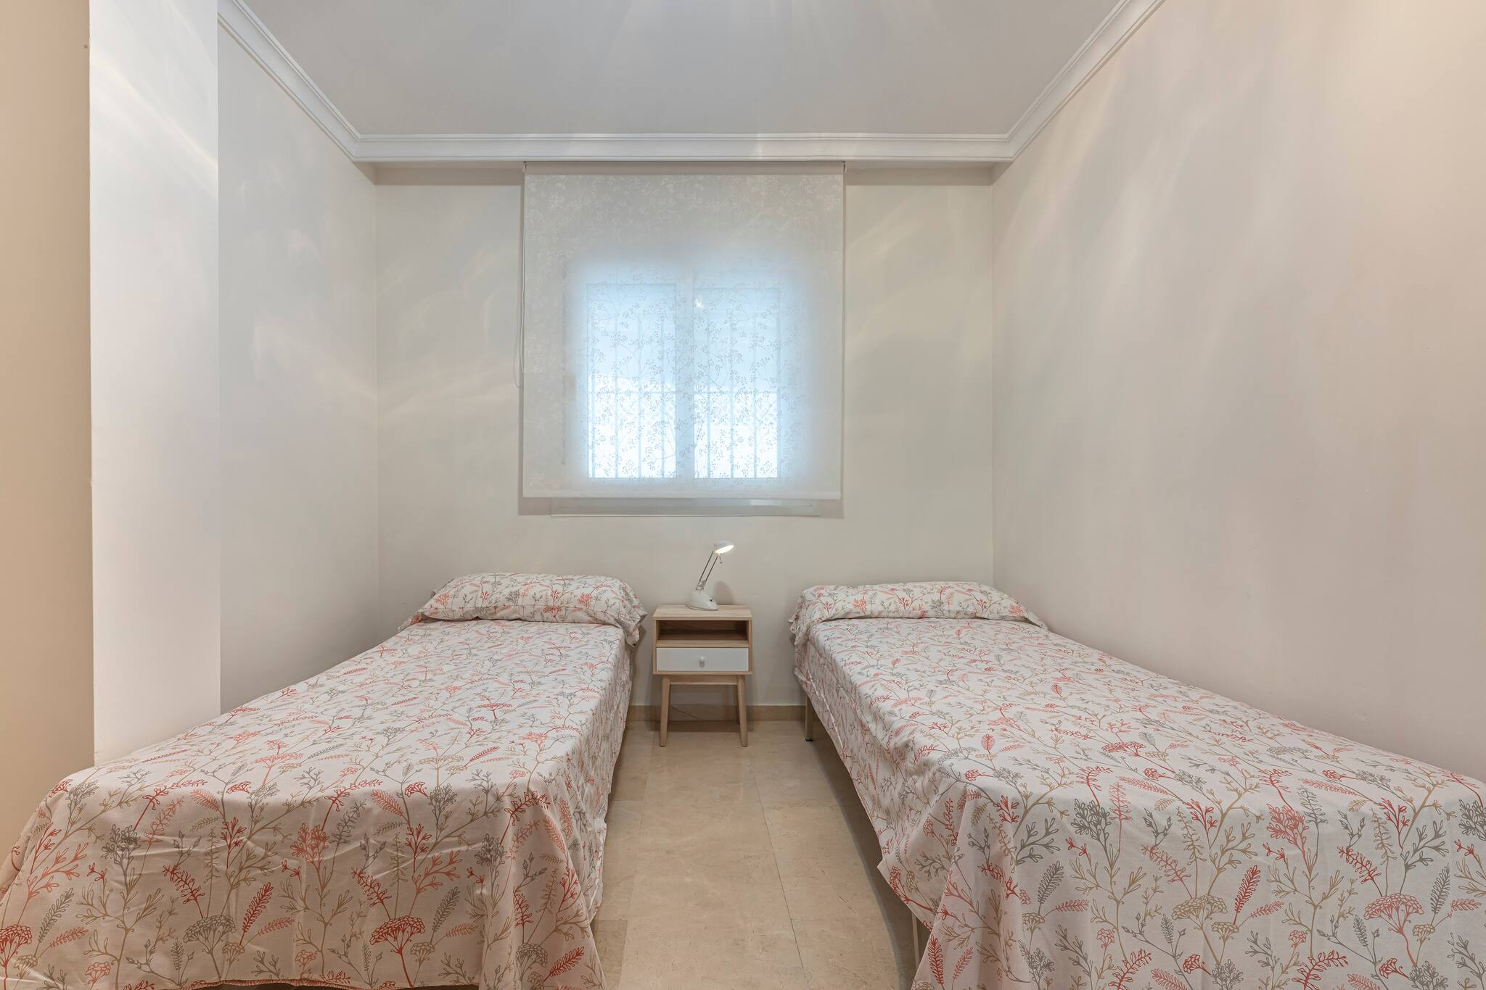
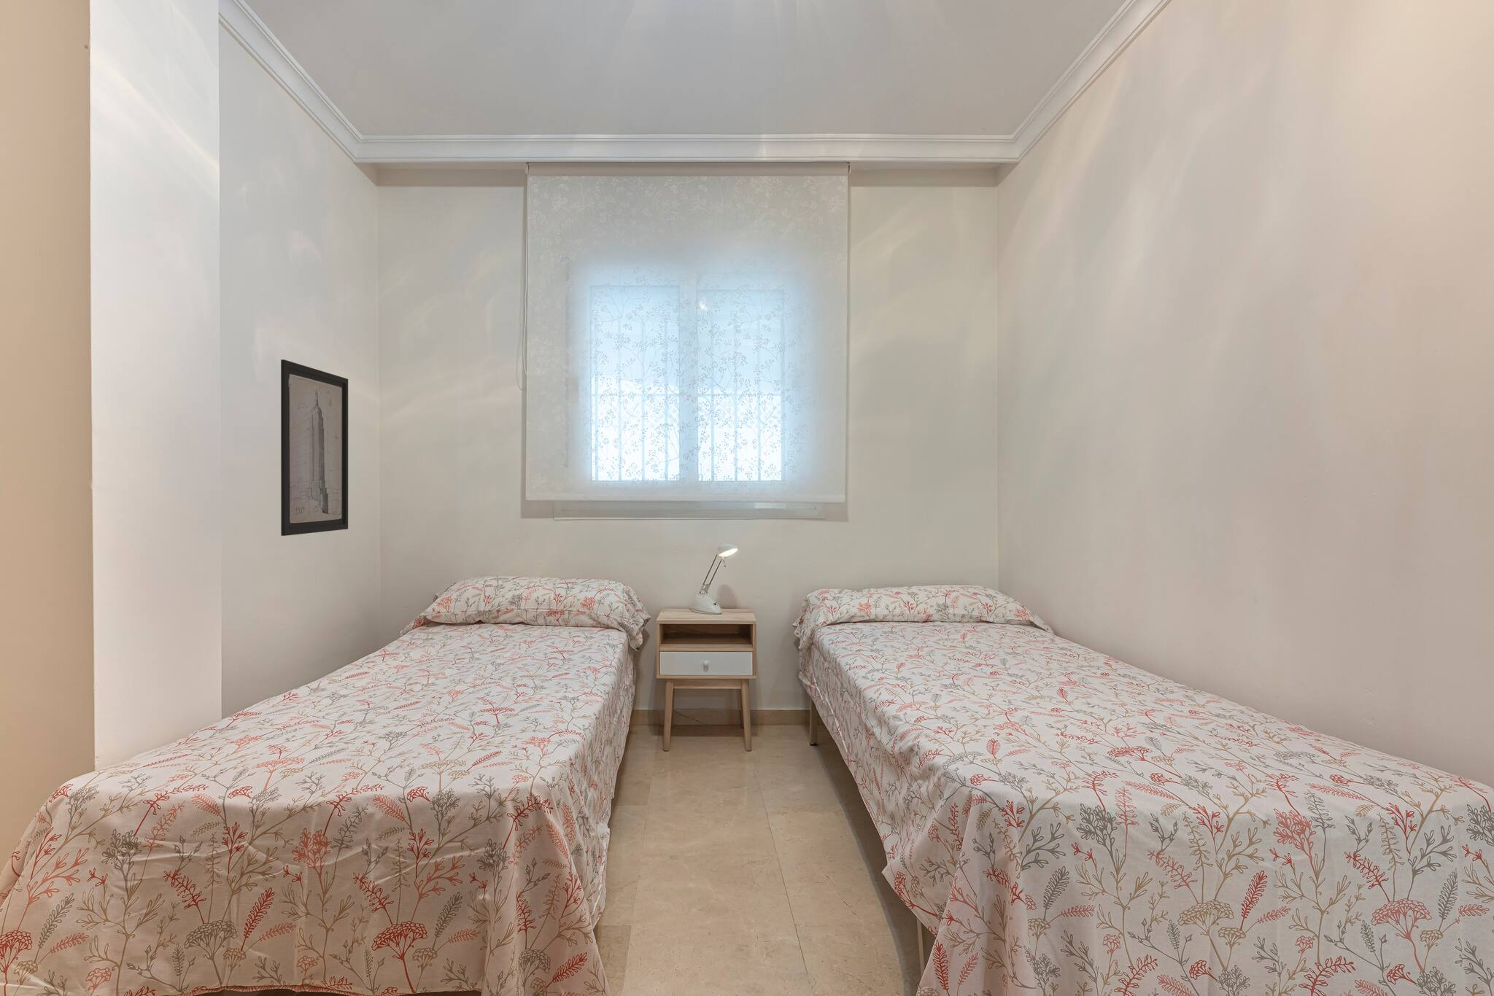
+ wall art (317, 450)
